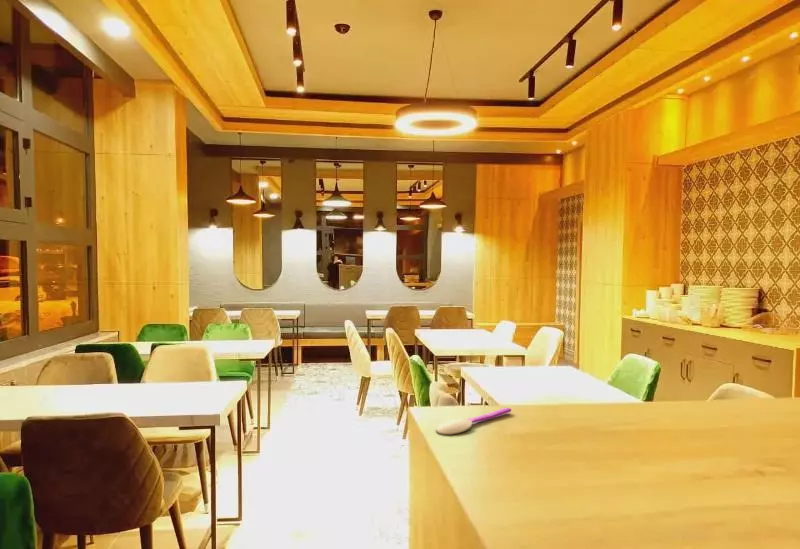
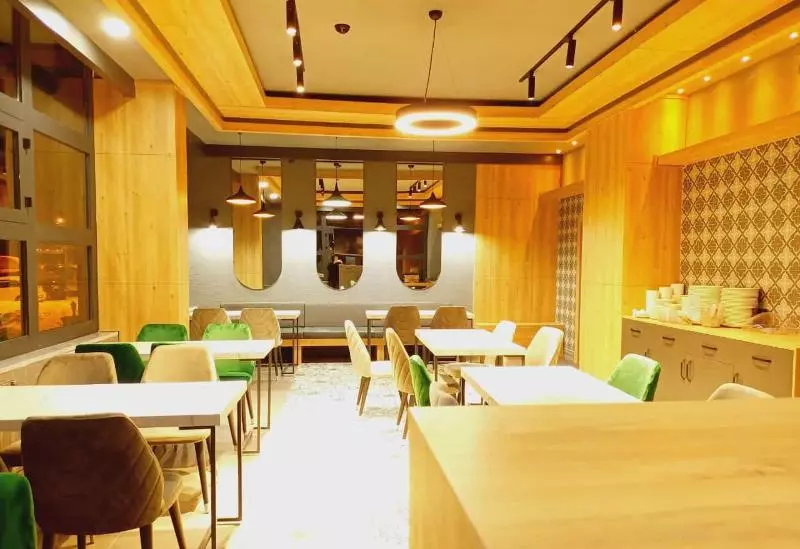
- spoon (476, 418)
